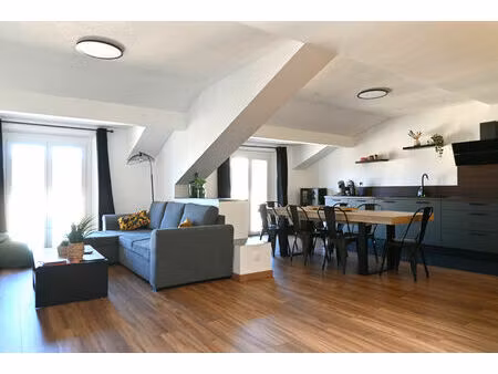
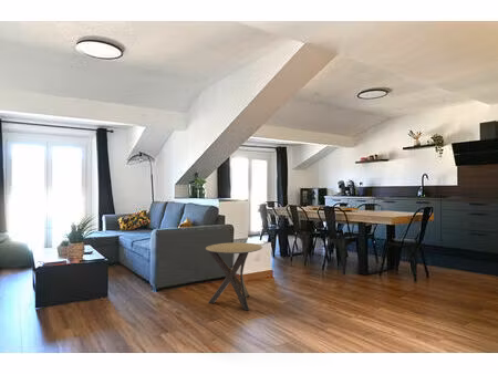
+ side table (234, 274)
